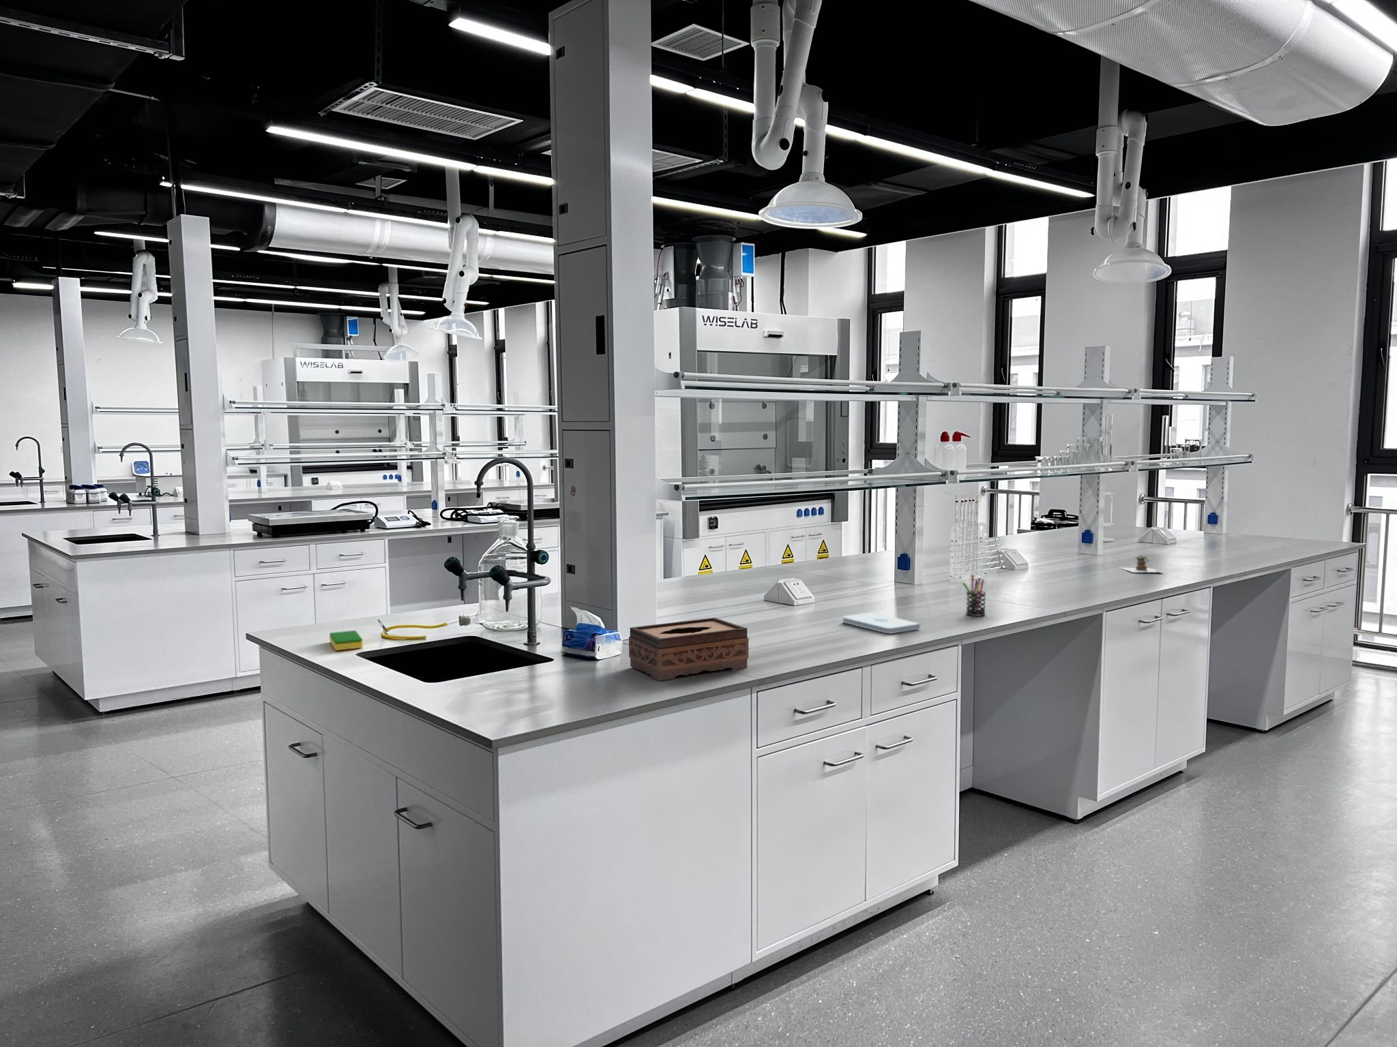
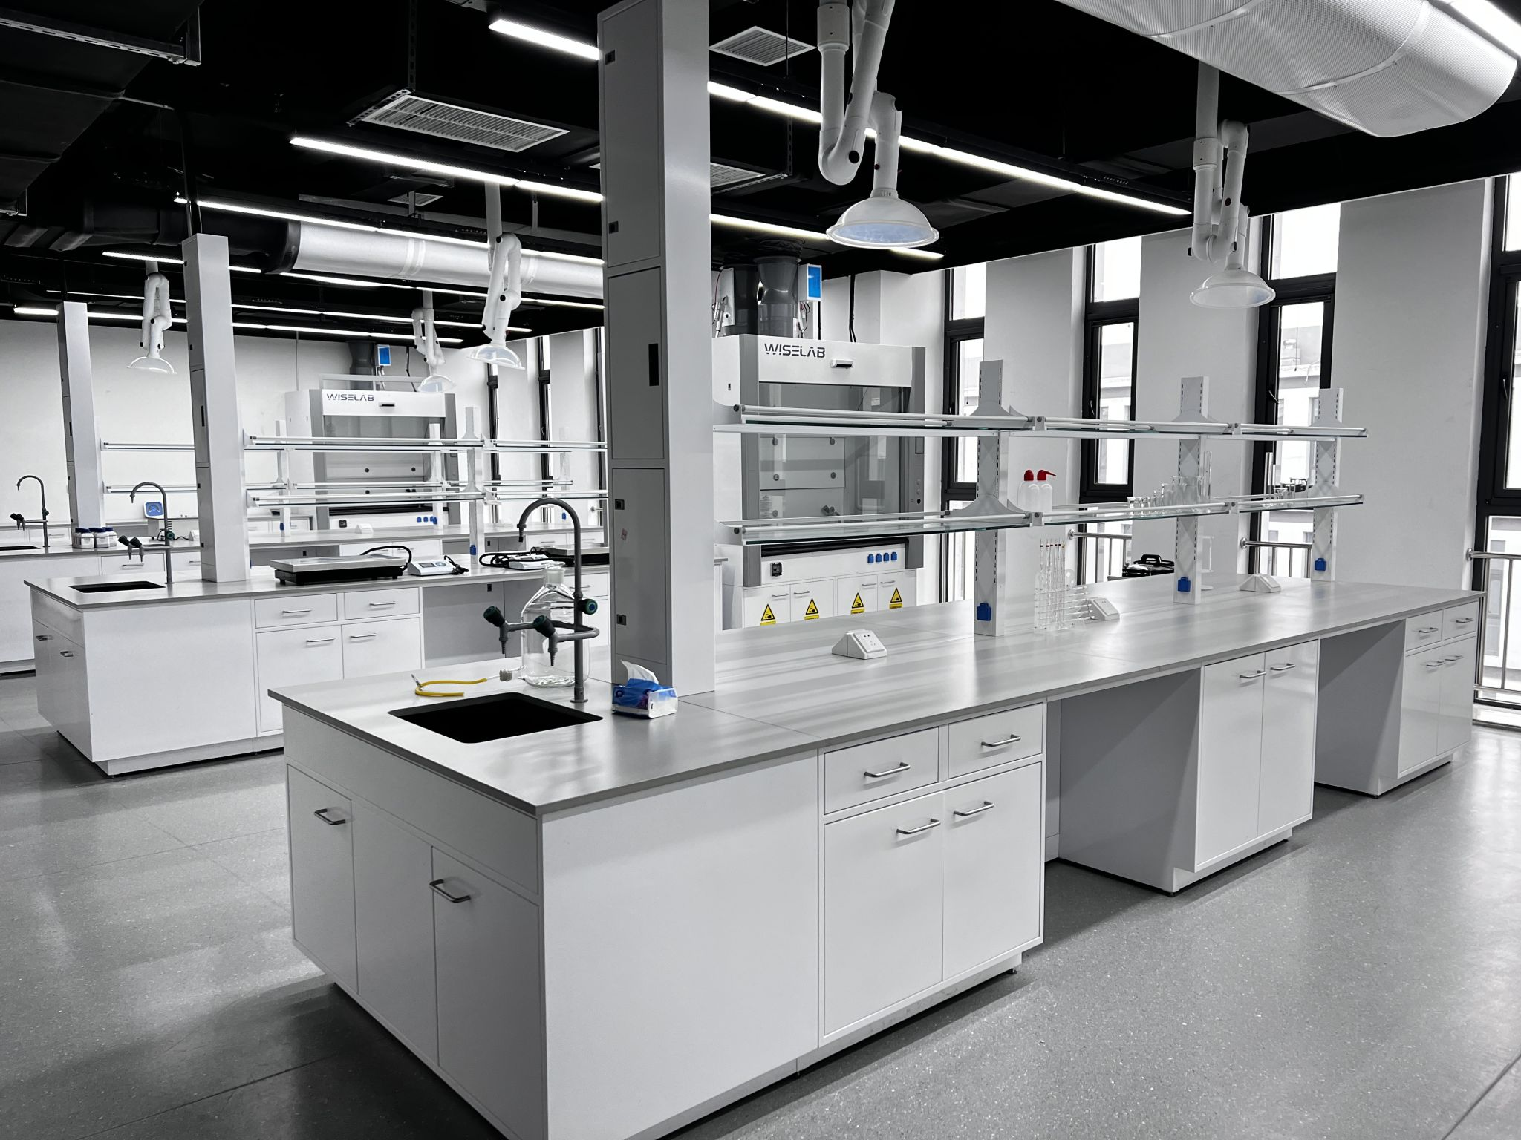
- tissue box (689, 647)
- dish sponge (345, 640)
- pen holder (974, 594)
- notepad (879, 622)
- teapot (1141, 562)
